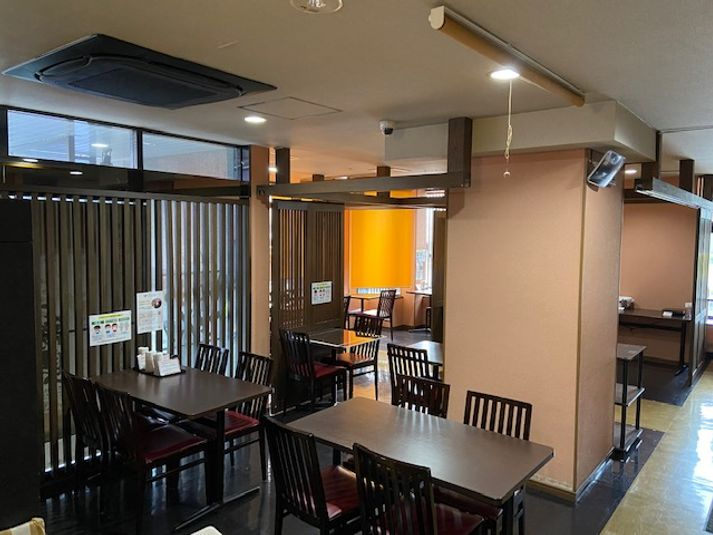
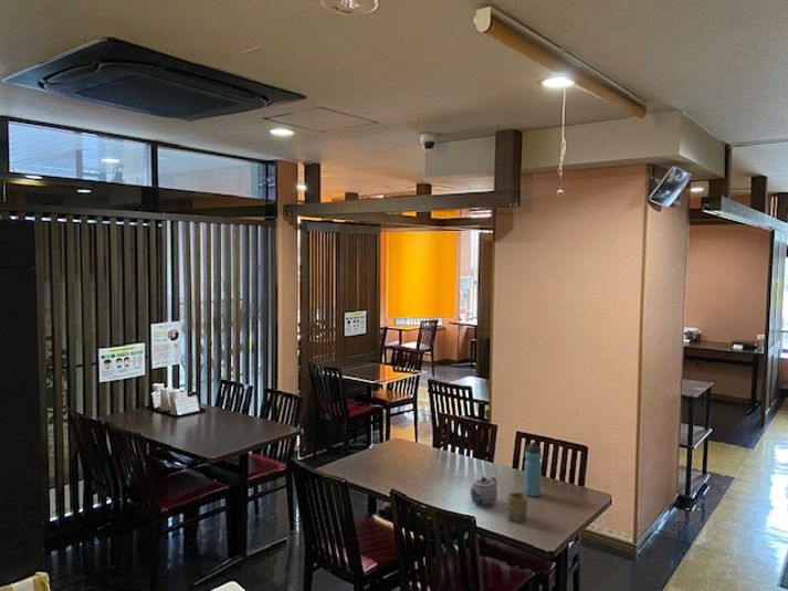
+ cup (516, 506)
+ teapot (483, 489)
+ water bottle (533, 468)
